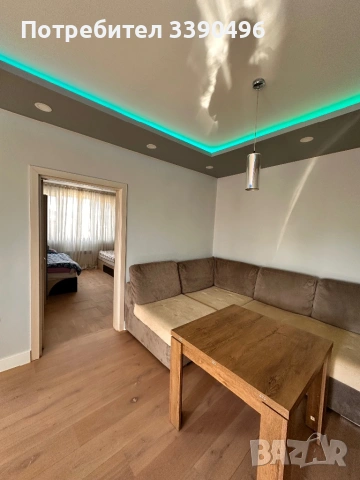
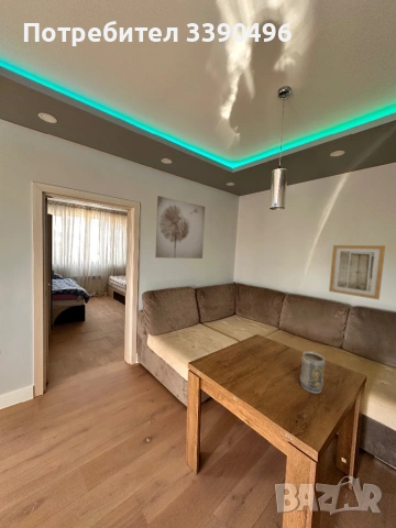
+ vase (311, 371)
+ wall art (354, 270)
+ wall art (182, 230)
